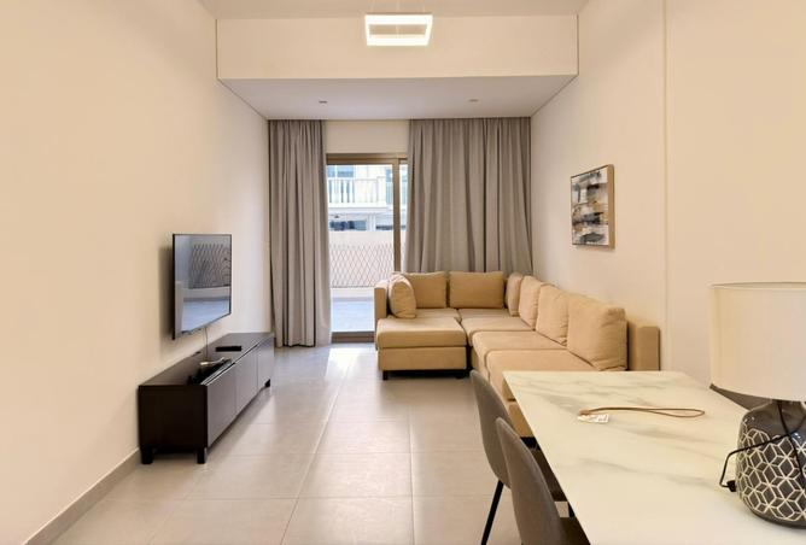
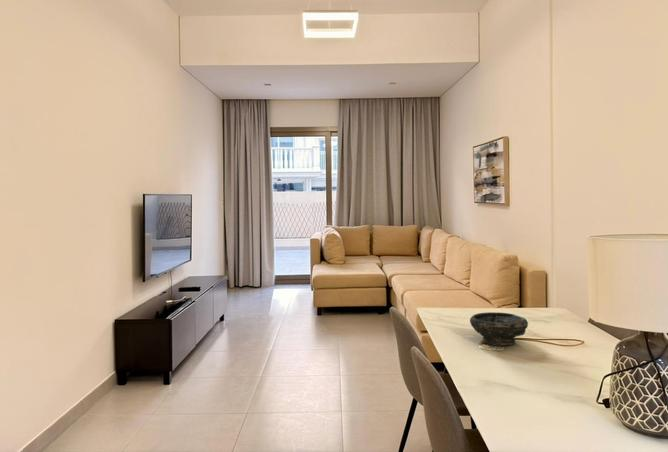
+ bowl (498, 329)
